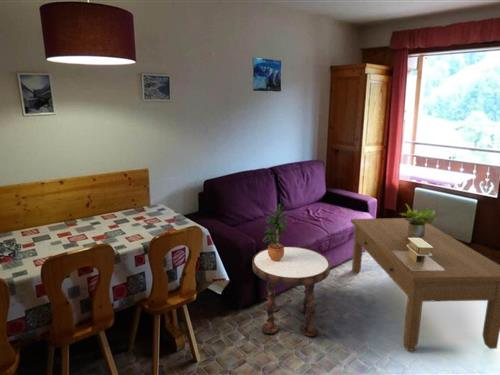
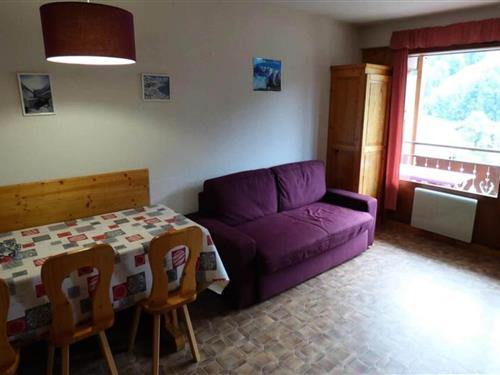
- potted plant (418, 221)
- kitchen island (418, 251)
- side table (290, 285)
- potted plant (276, 233)
- coffee table (413, 272)
